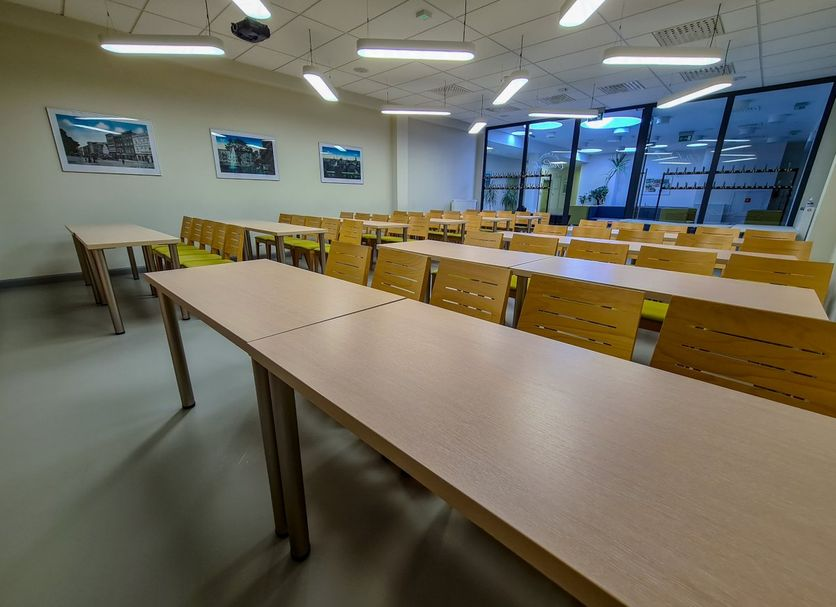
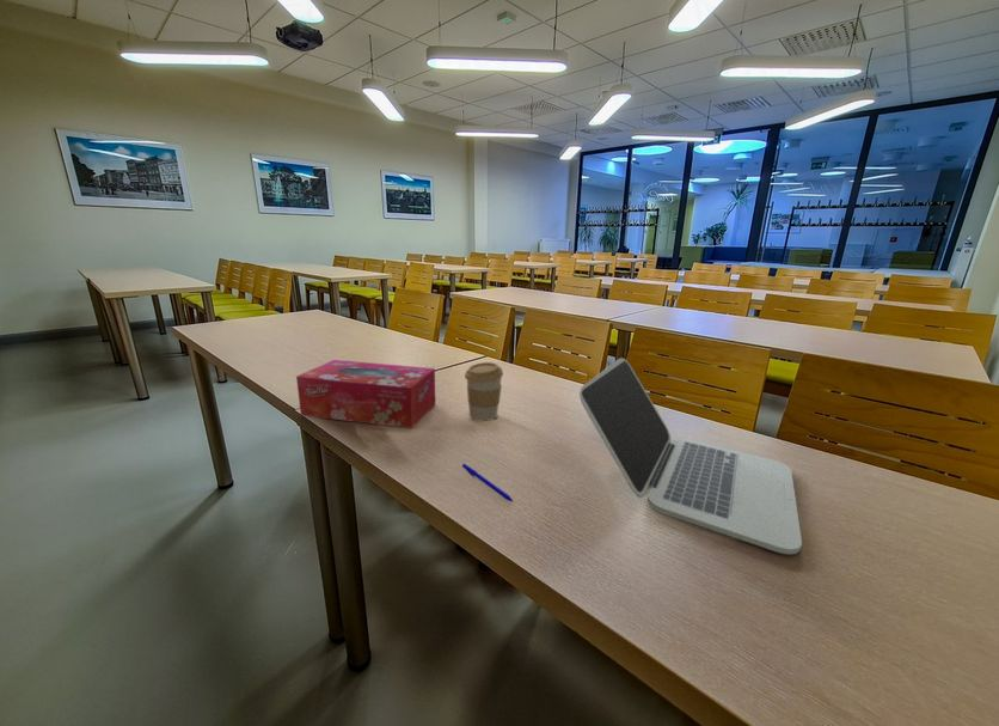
+ laptop (688, 439)
+ pen (486, 482)
+ coffee cup (483, 390)
+ tissue box (369, 391)
